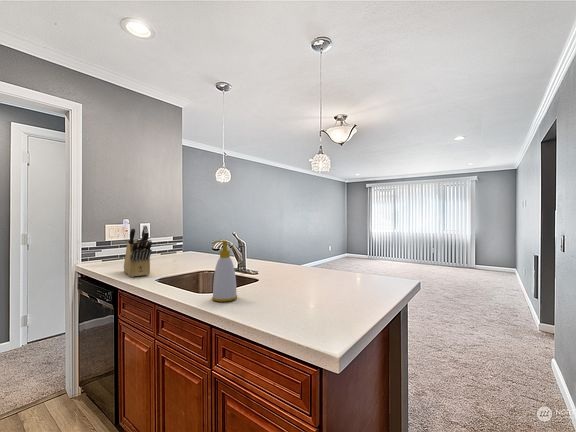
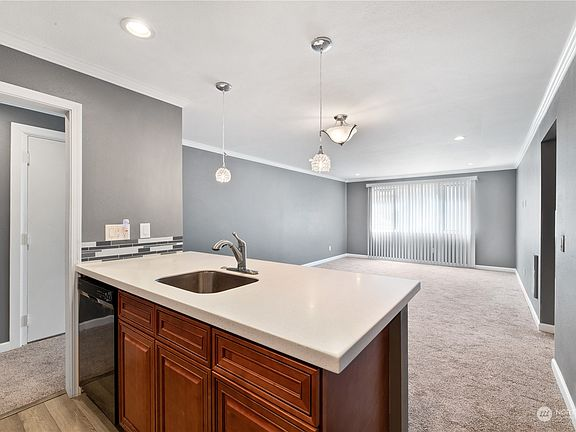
- soap bottle (224, 269)
- knife block (137, 249)
